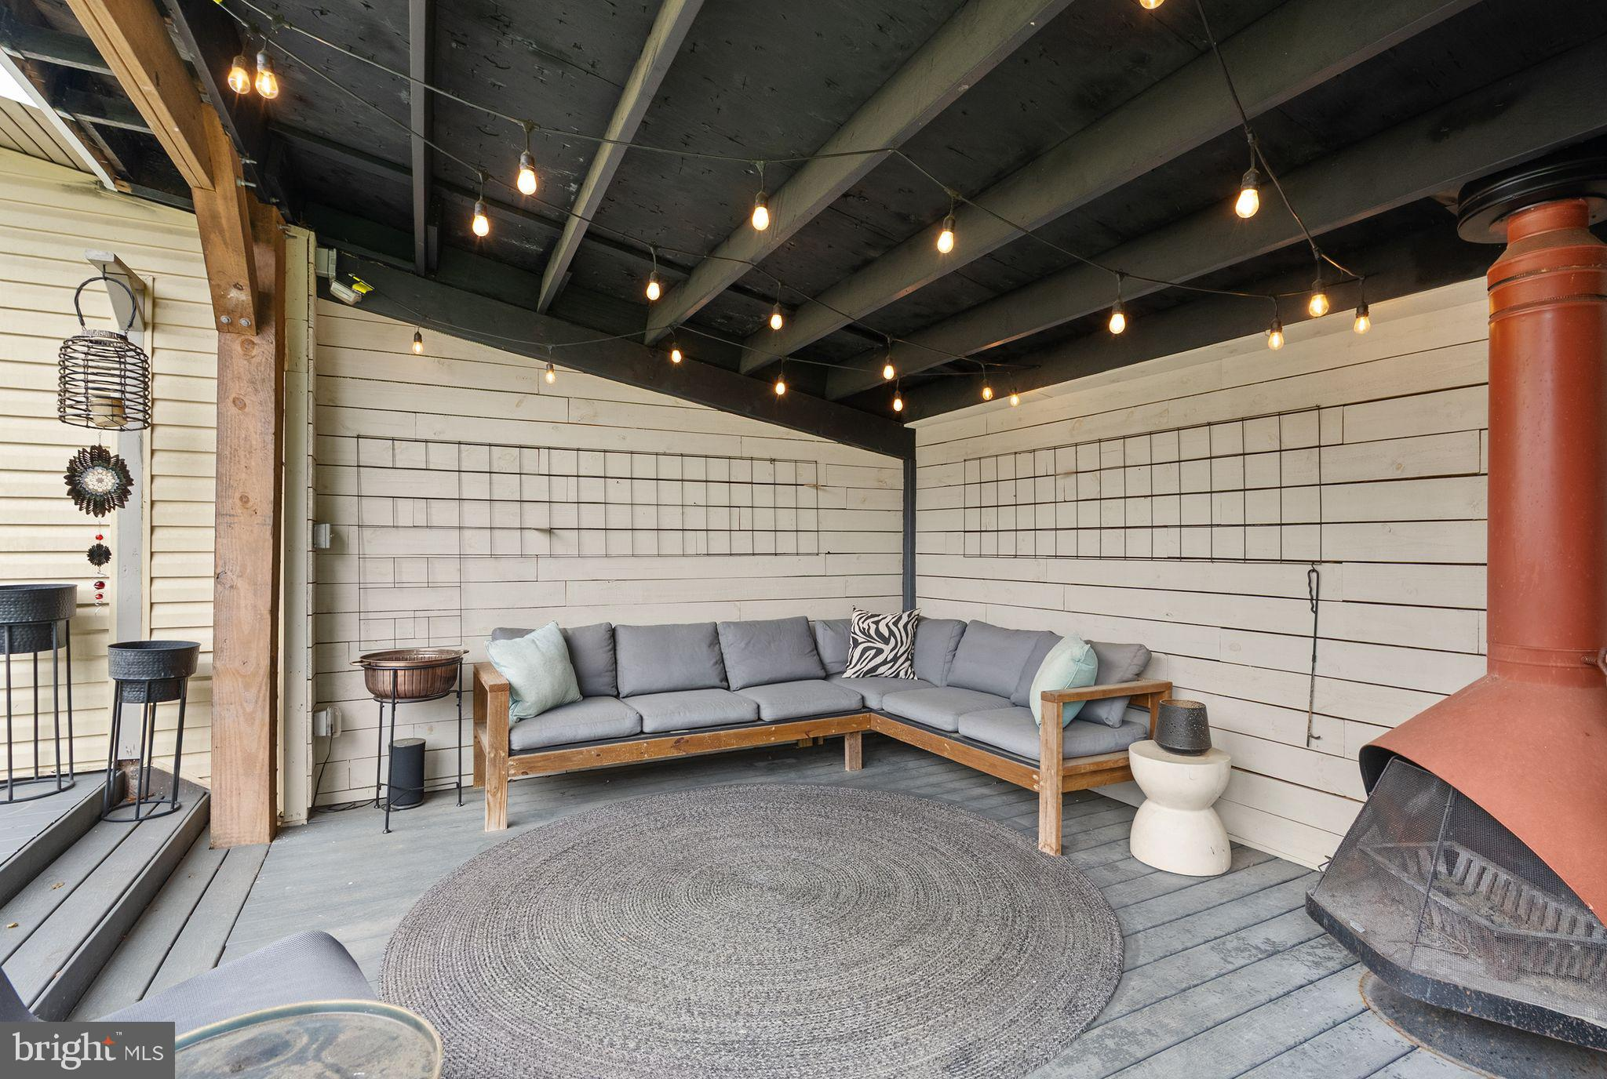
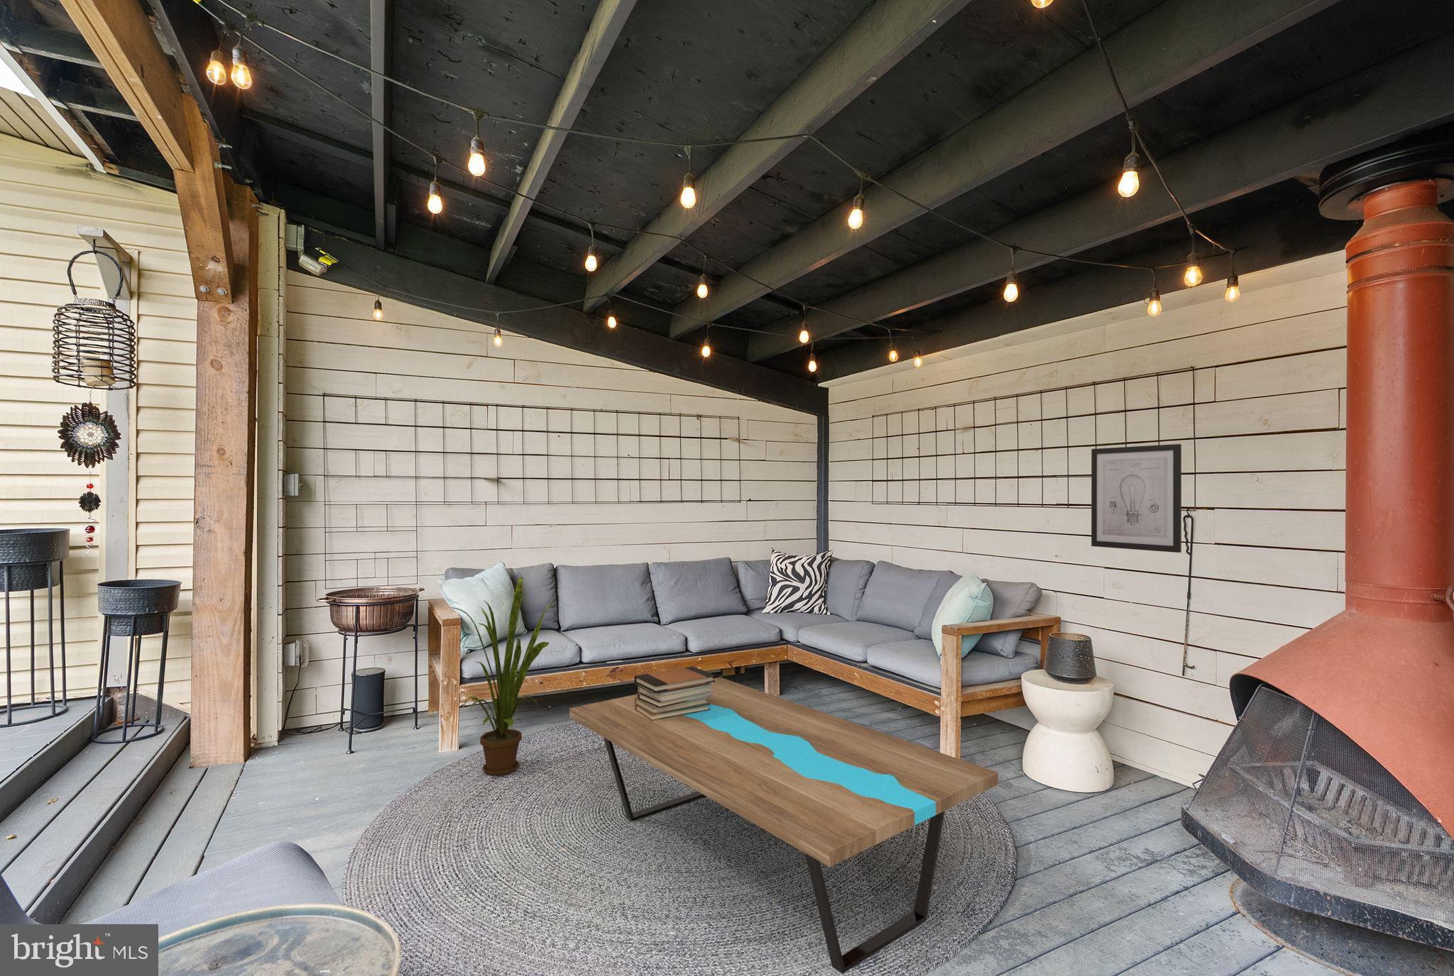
+ house plant (500, 674)
+ book stack (675, 692)
+ coffee table (756, 798)
+ wall art (1134, 497)
